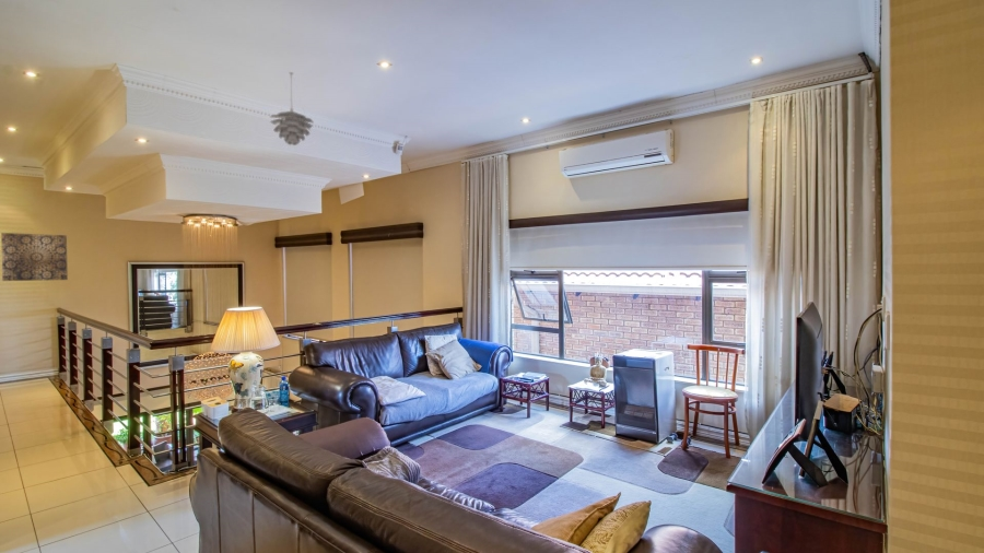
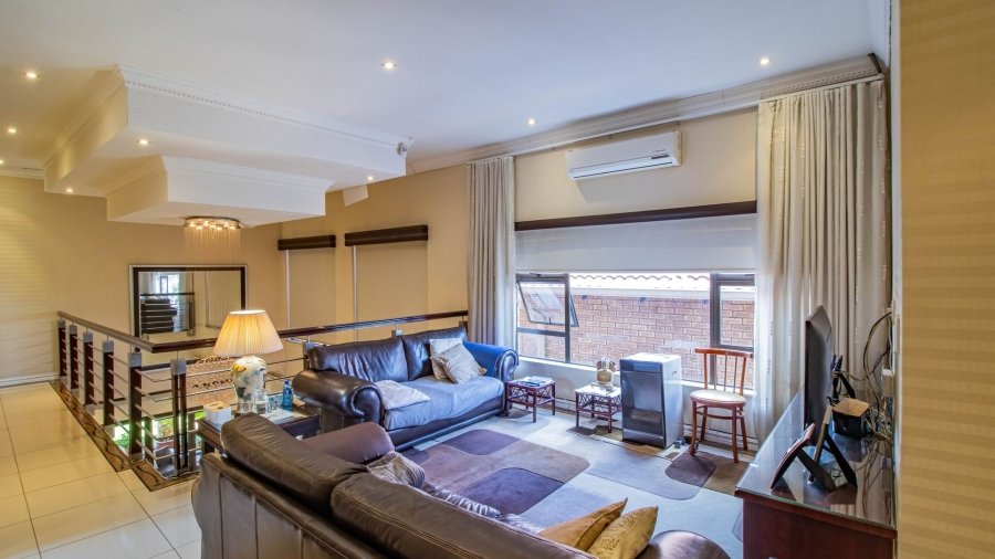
- pendant light (292, 108)
- wall art (35, 257)
